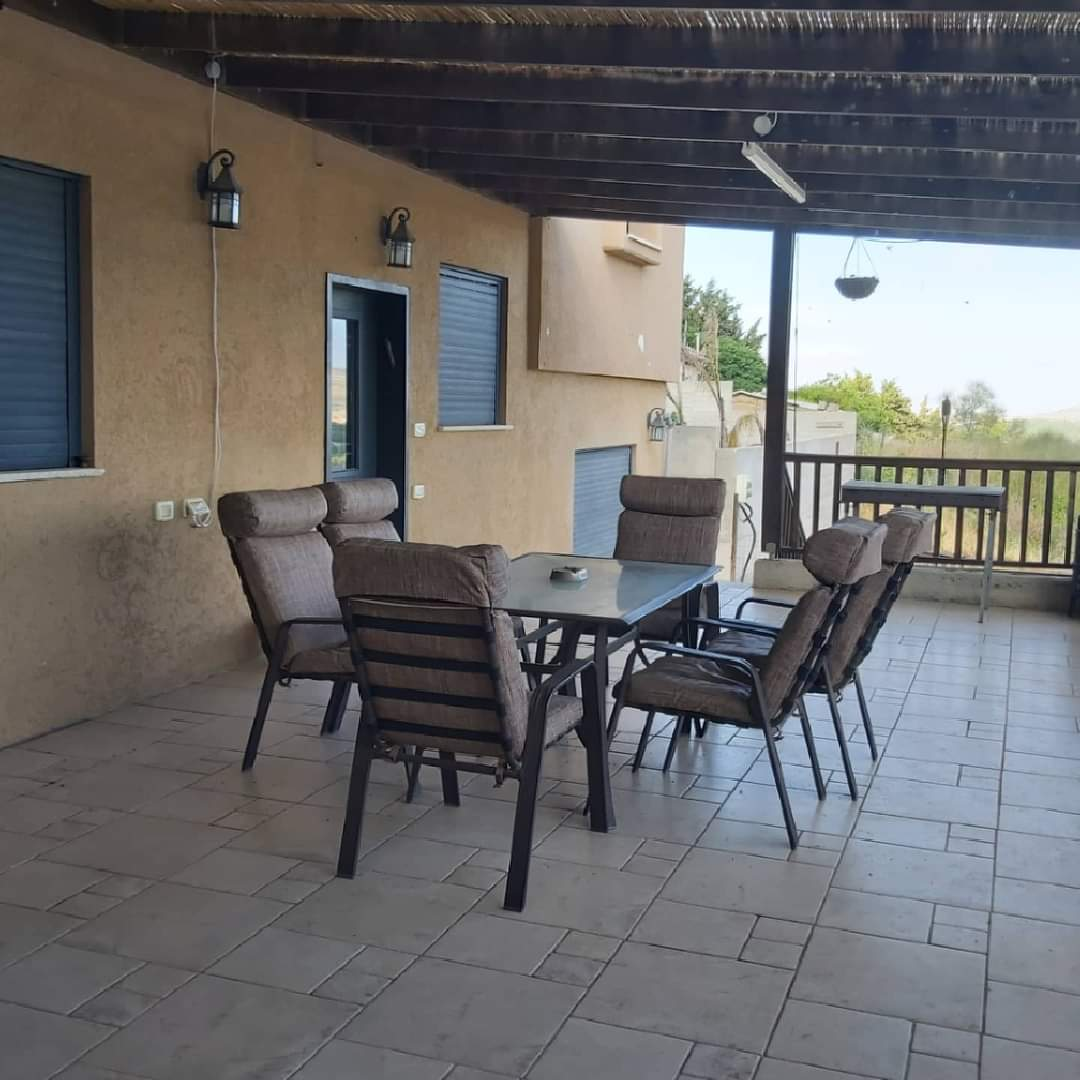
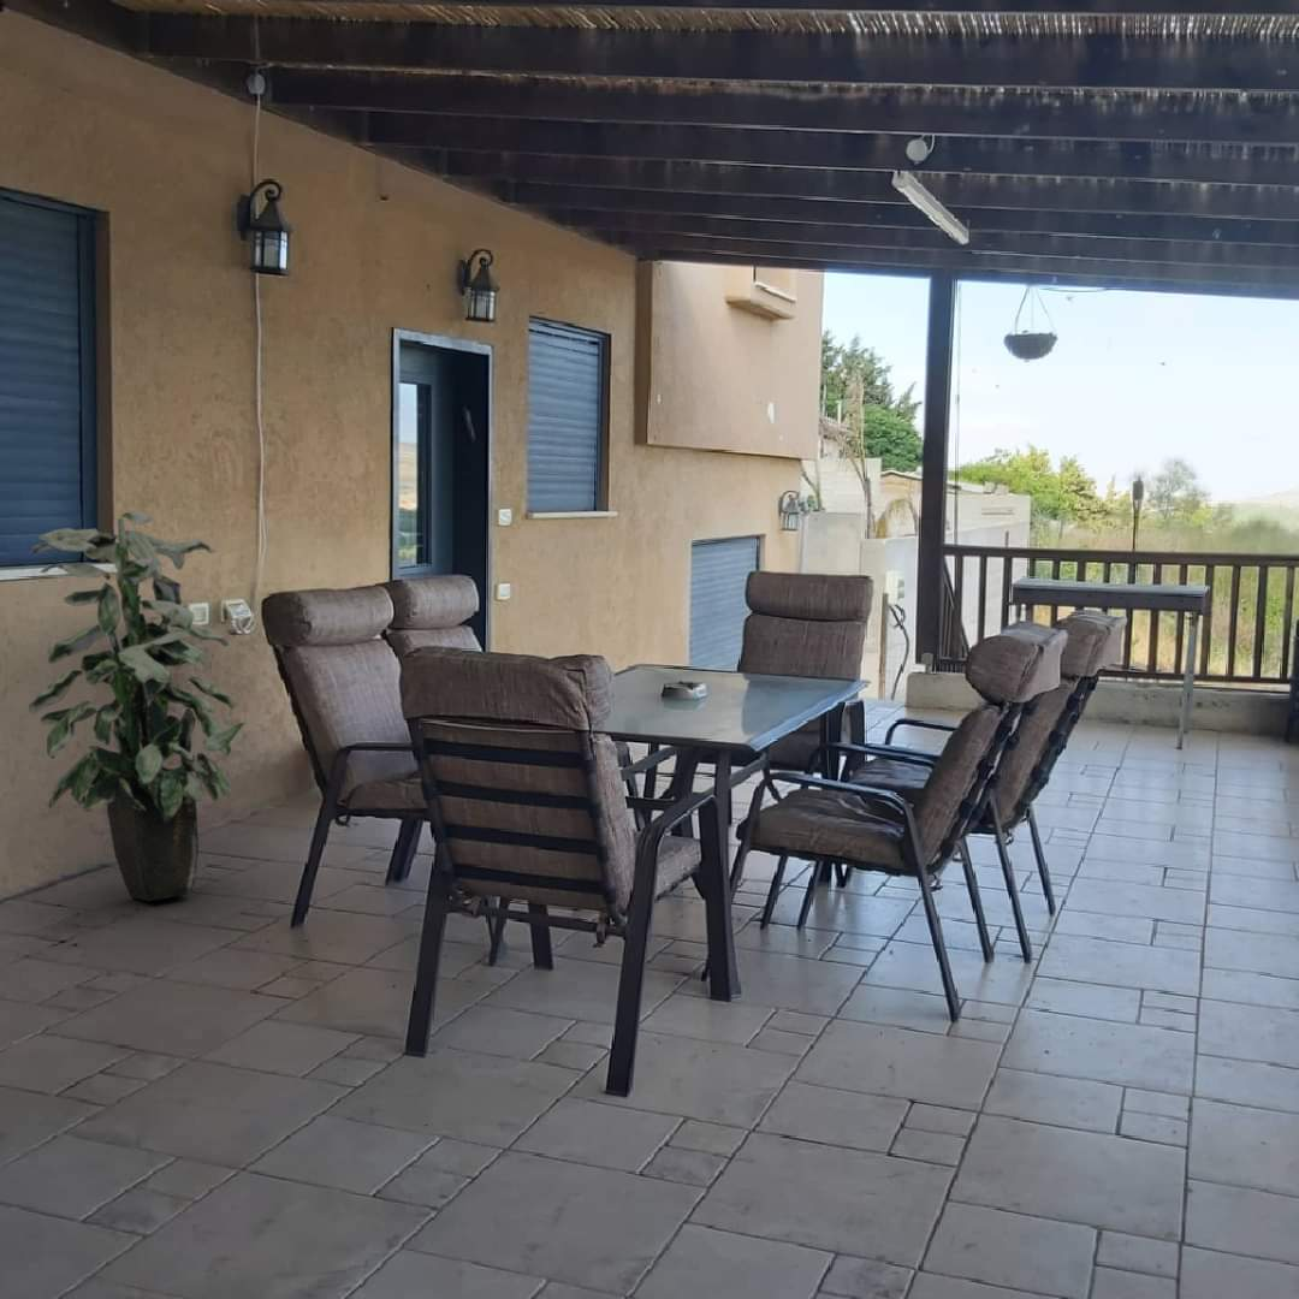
+ indoor plant (136, 706)
